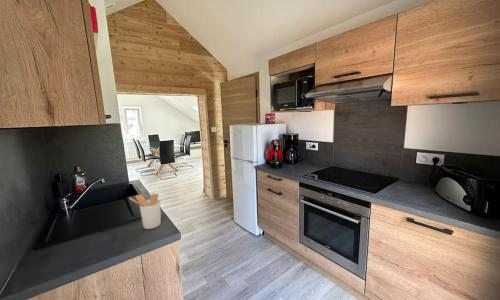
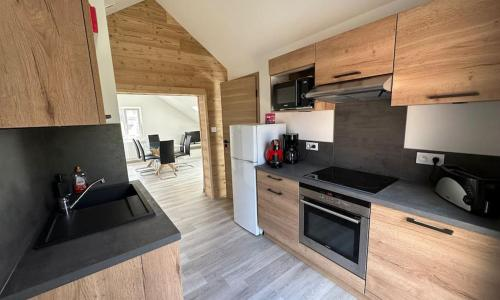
- utensil holder (145, 210)
